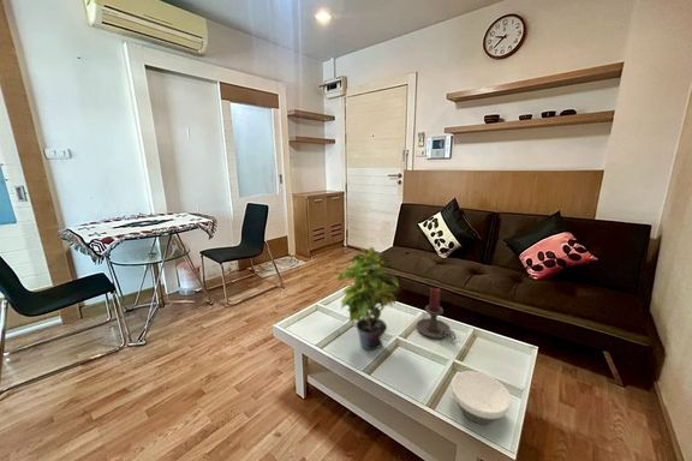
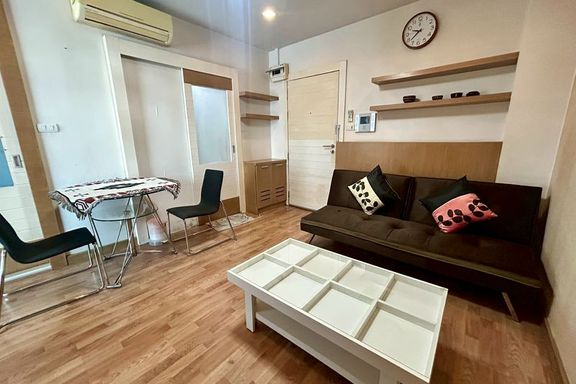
- candle holder (437, 311)
- potted plant (368, 295)
- bowl (478, 401)
